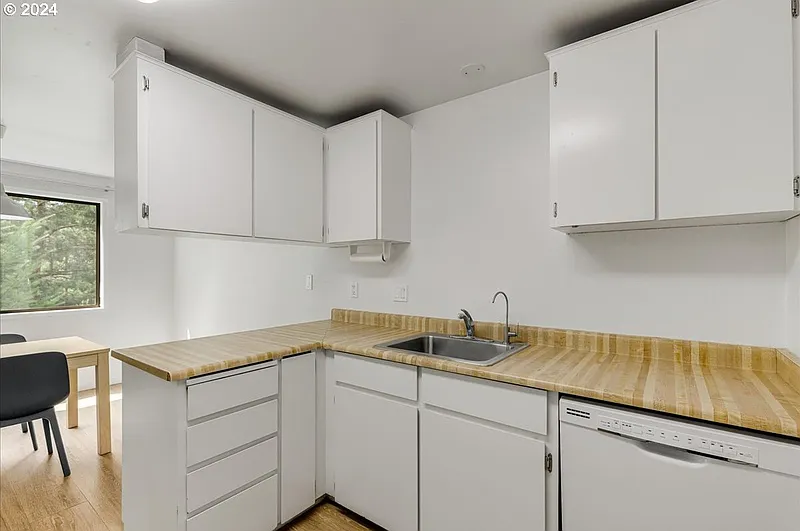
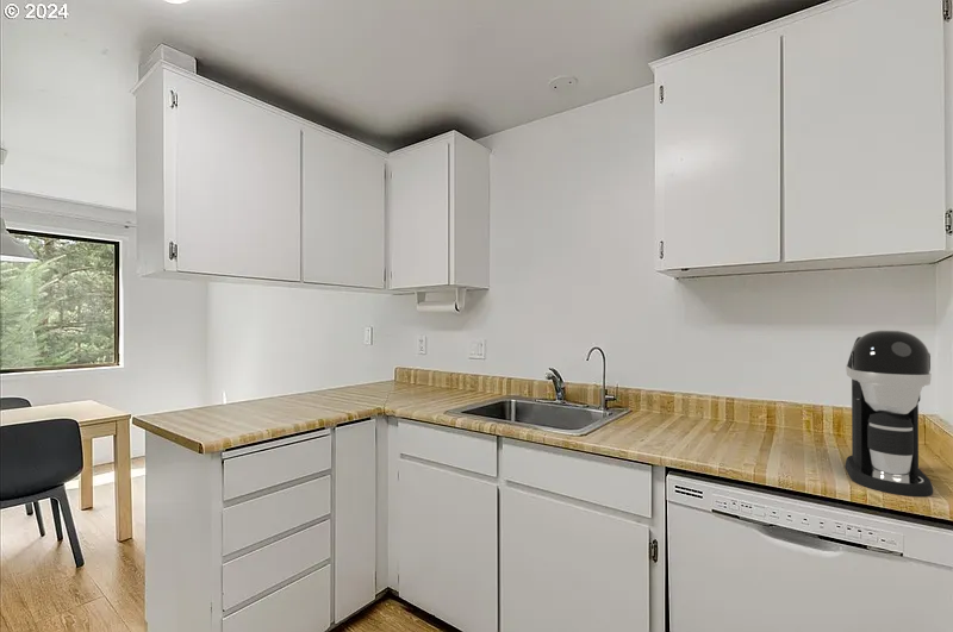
+ coffee maker (885, 403)
